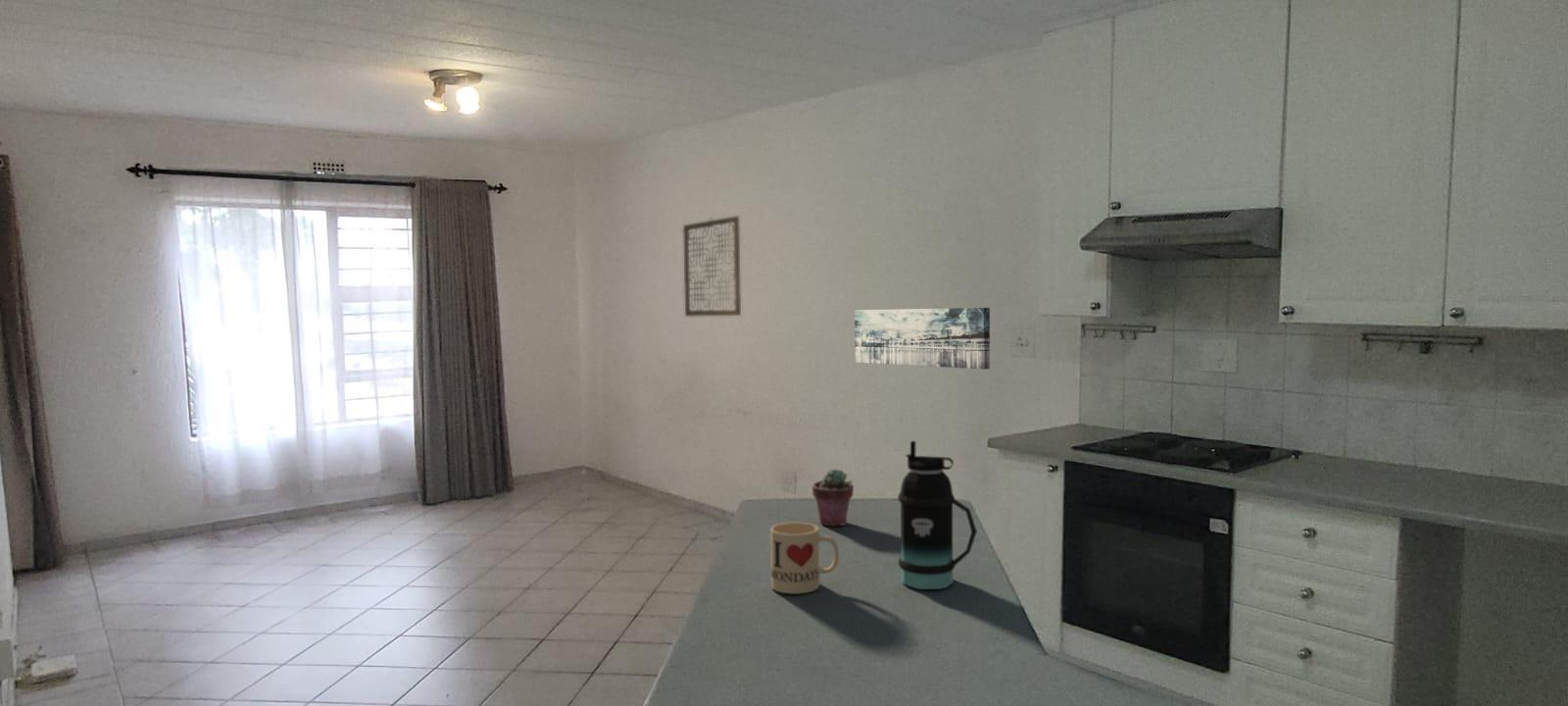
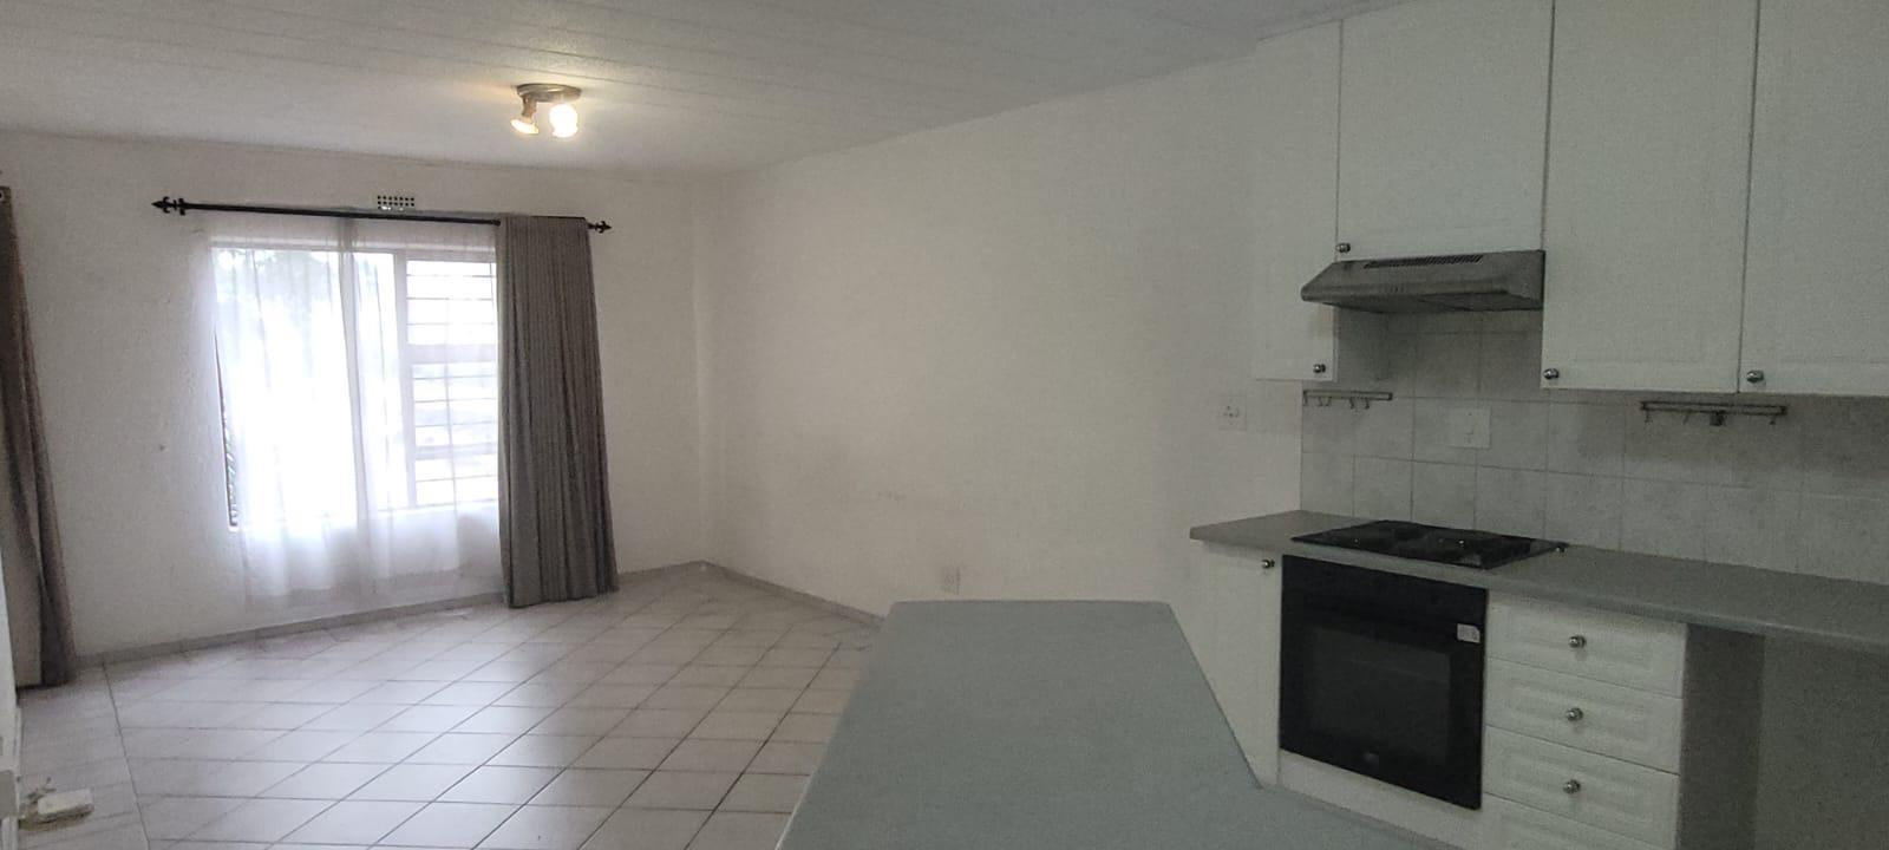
- wall art (711, 267)
- mug (805, 557)
- potted succulent (833, 495)
- wall art (916, 336)
- bottle (937, 512)
